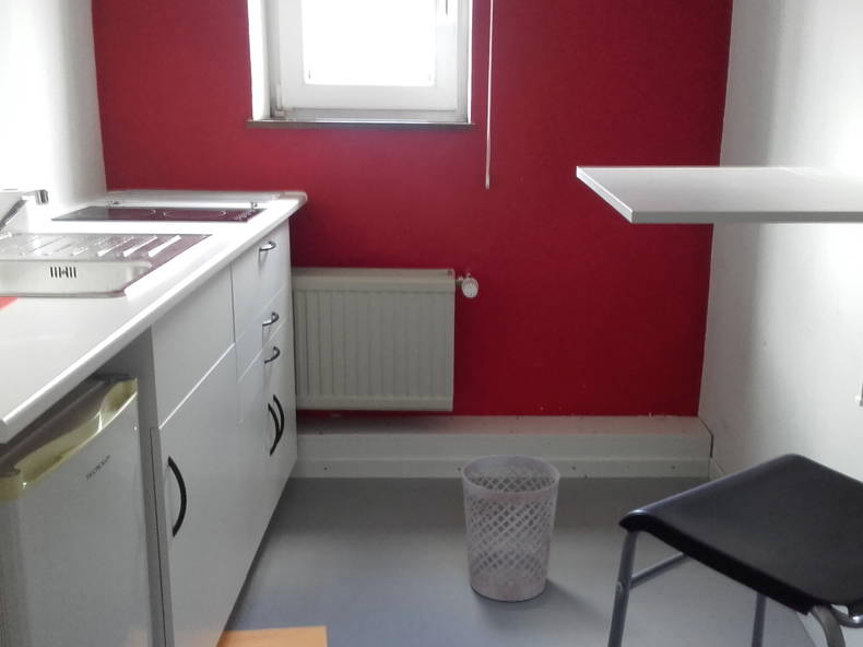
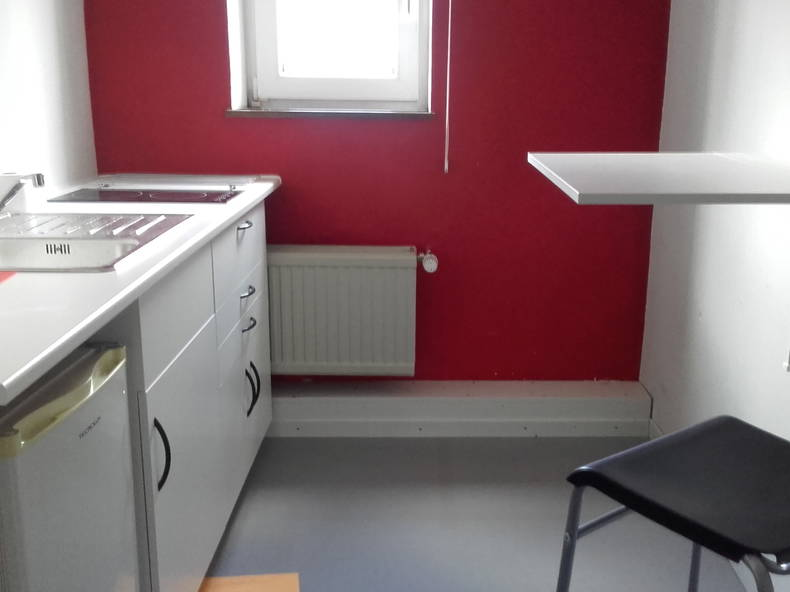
- wastebasket (509, 528)
